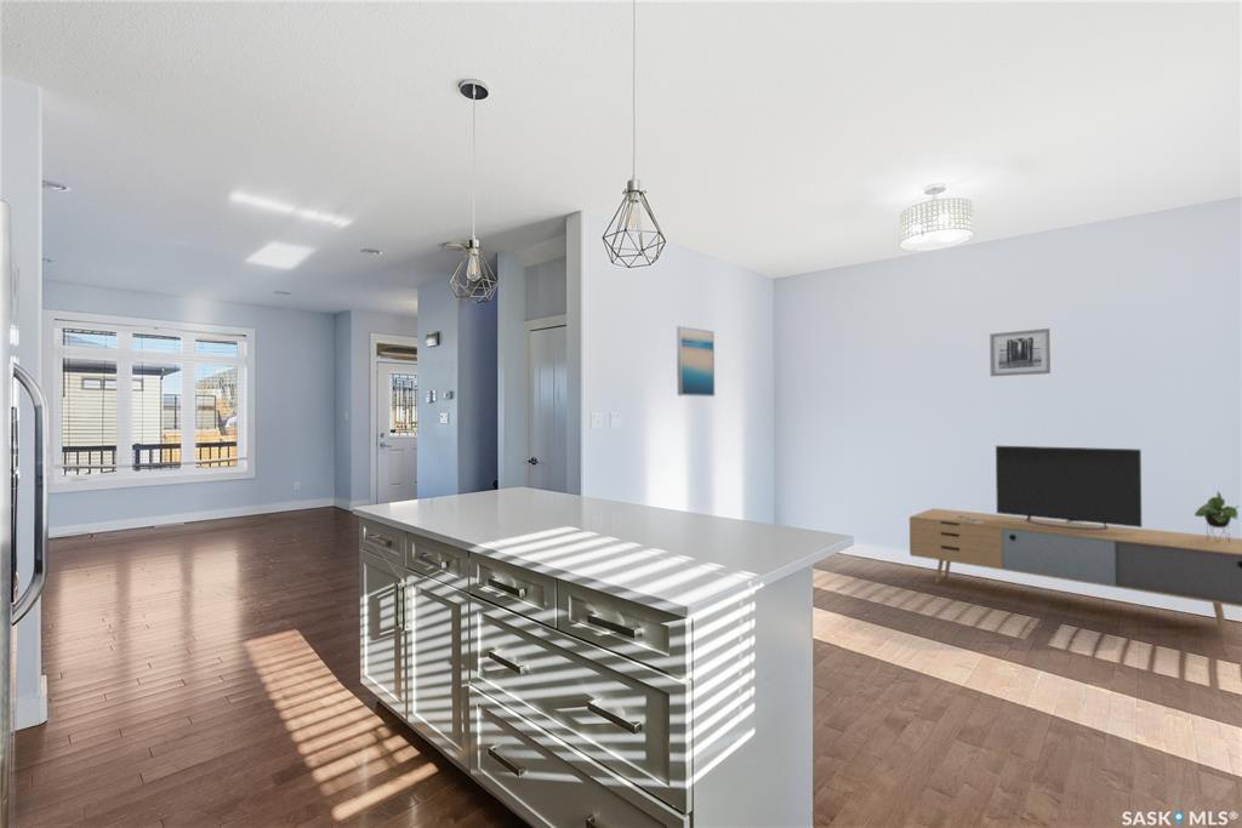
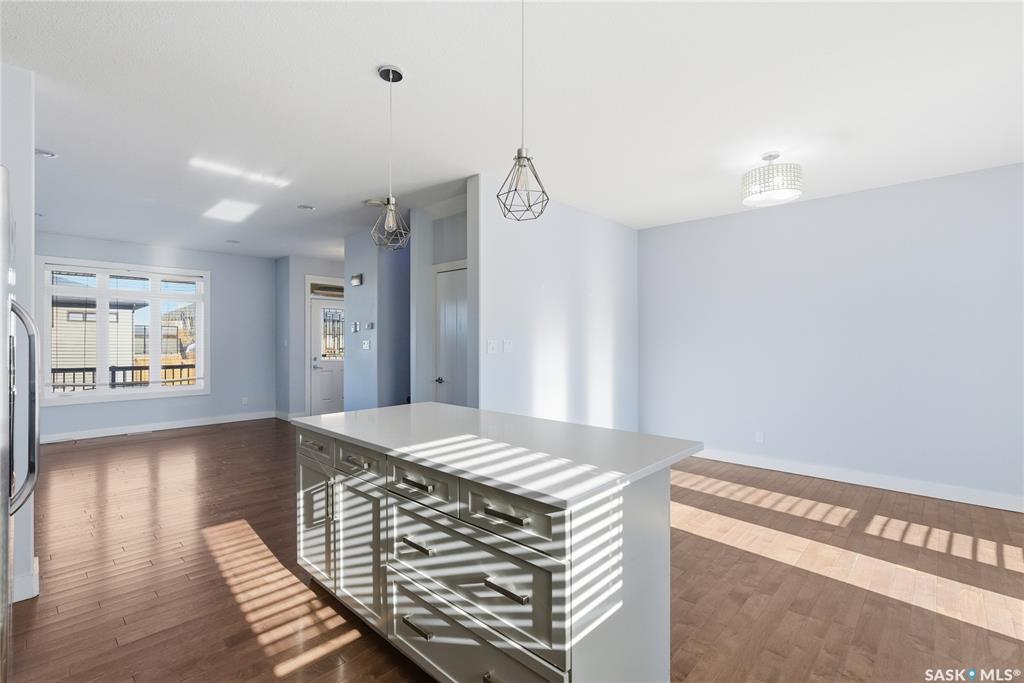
- media console (1062, 524)
- wall art (1019, 353)
- wall art (696, 361)
